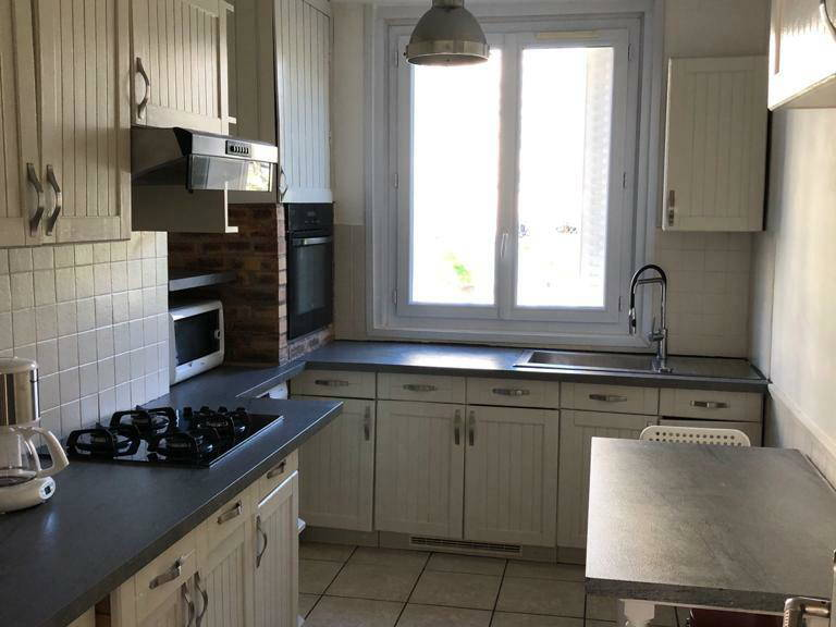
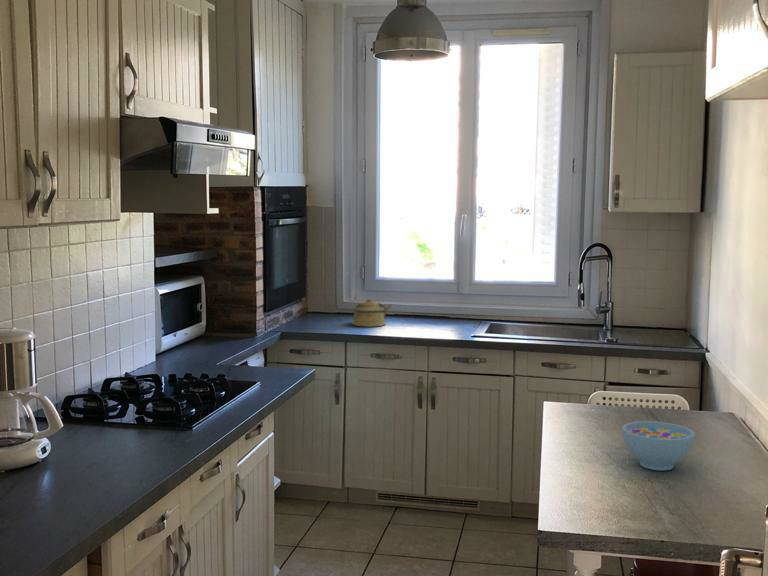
+ bowl (657, 447)
+ kettle (372, 311)
